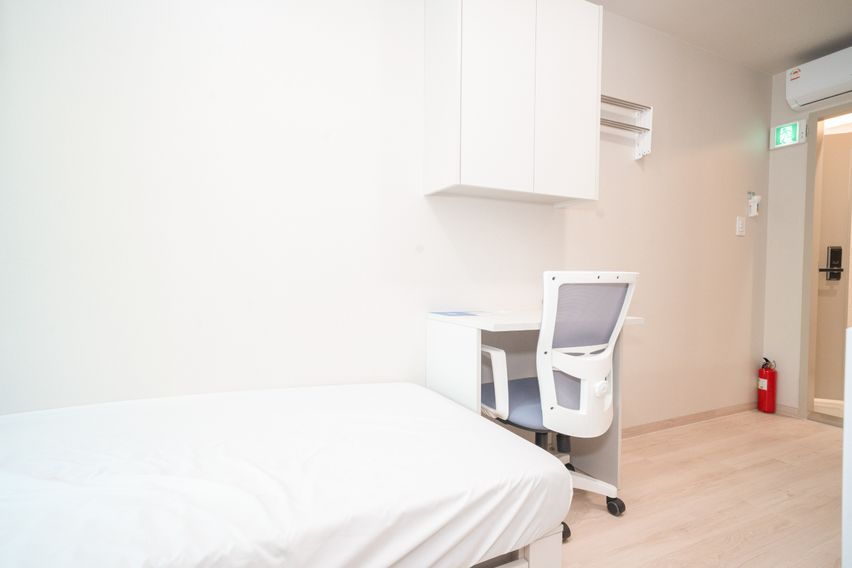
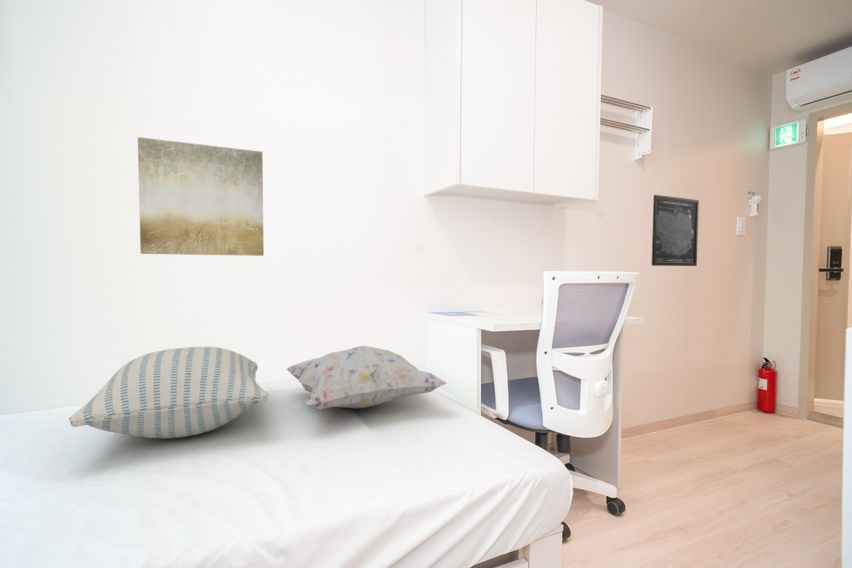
+ pillow (184, 387)
+ wall art (675, 231)
+ decorative pillow (362, 376)
+ wall art (204, 200)
